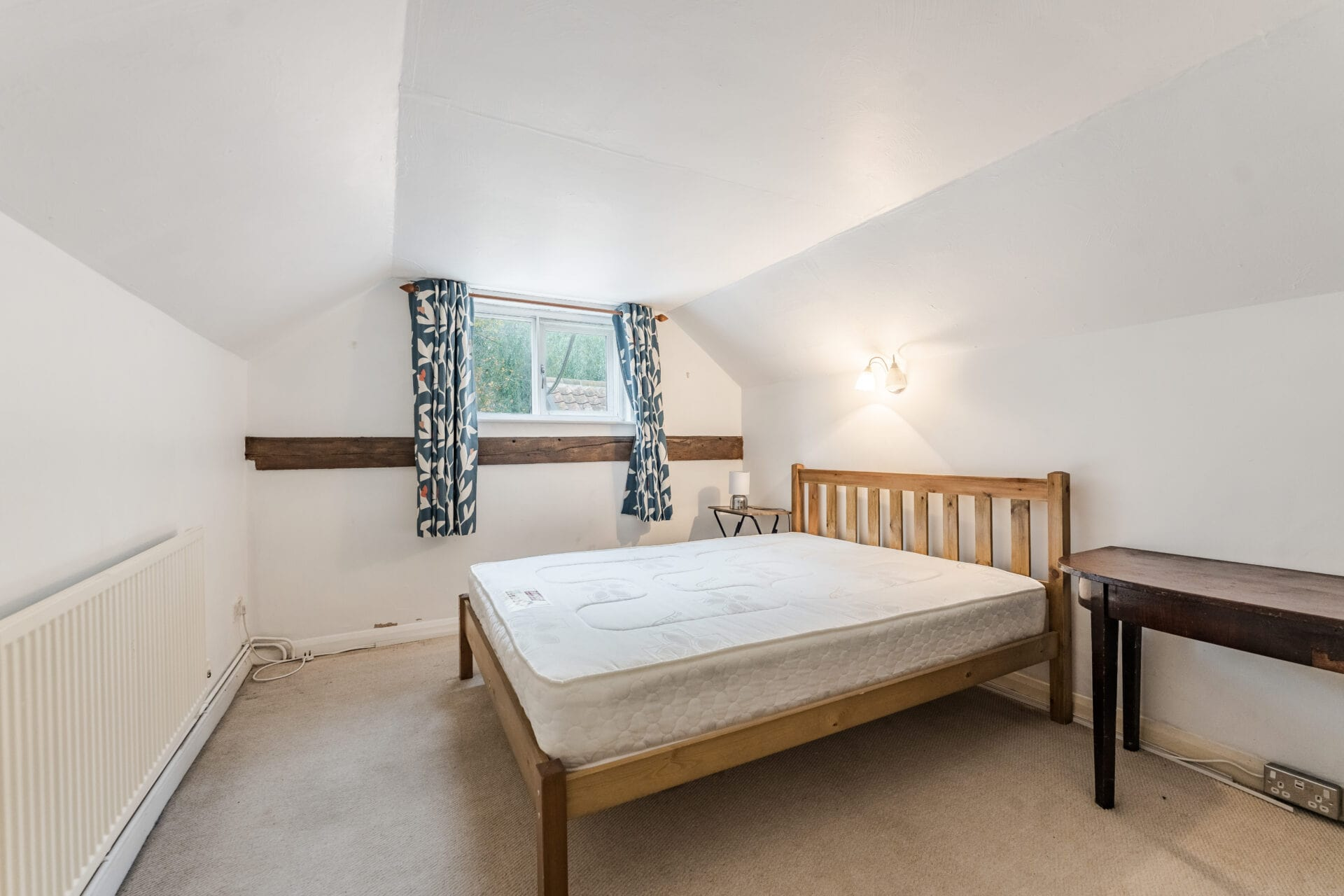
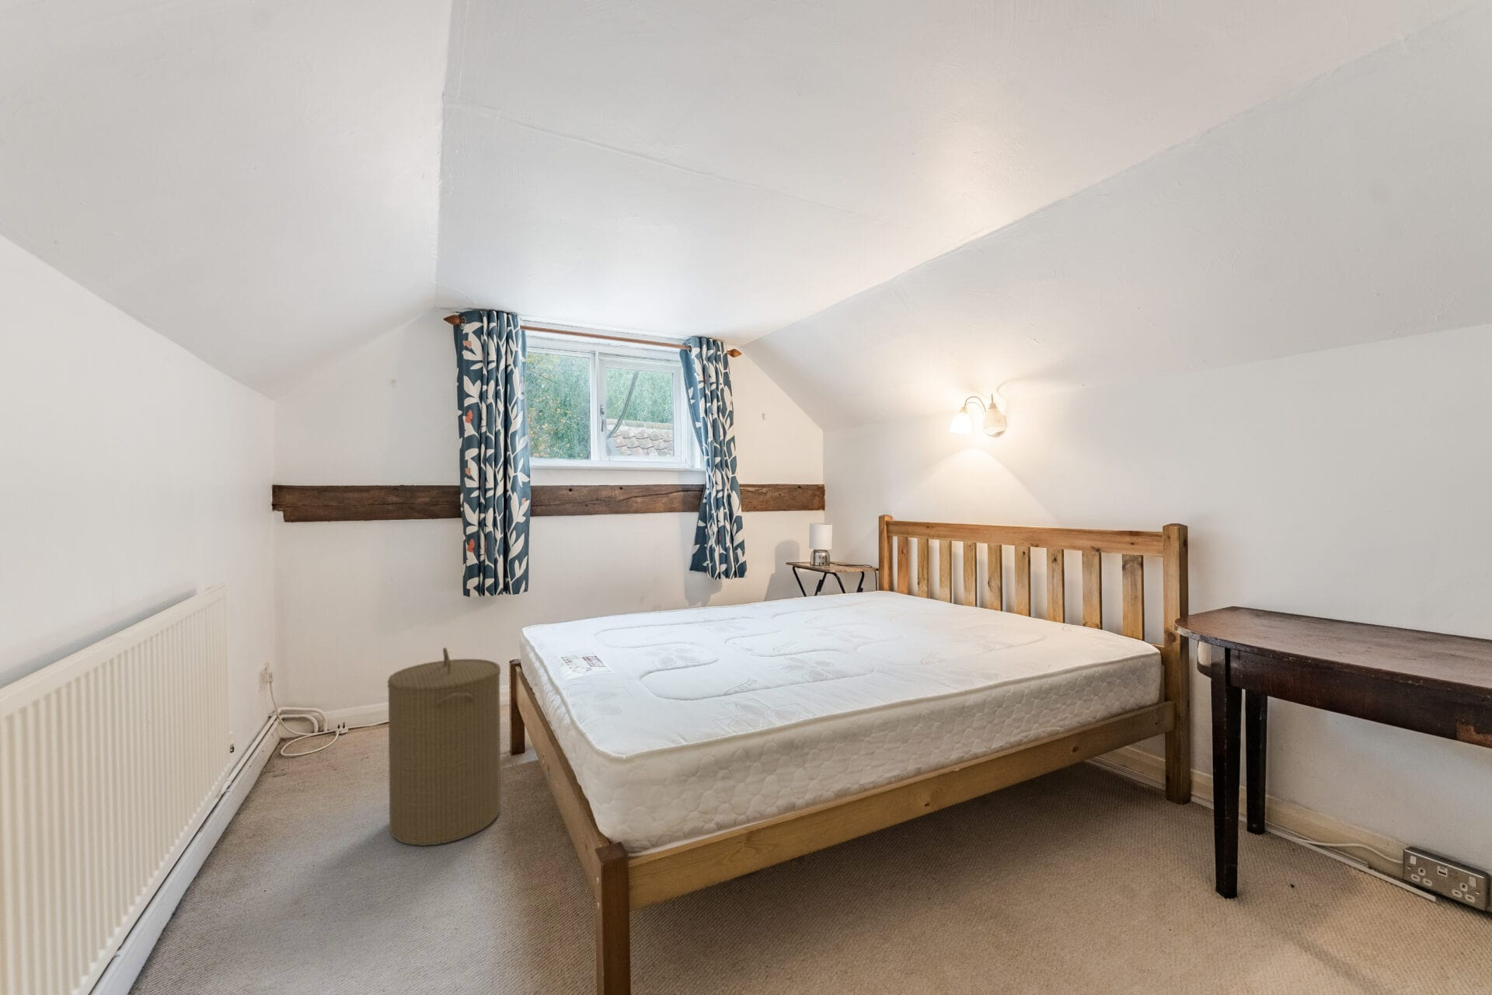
+ laundry hamper (446, 733)
